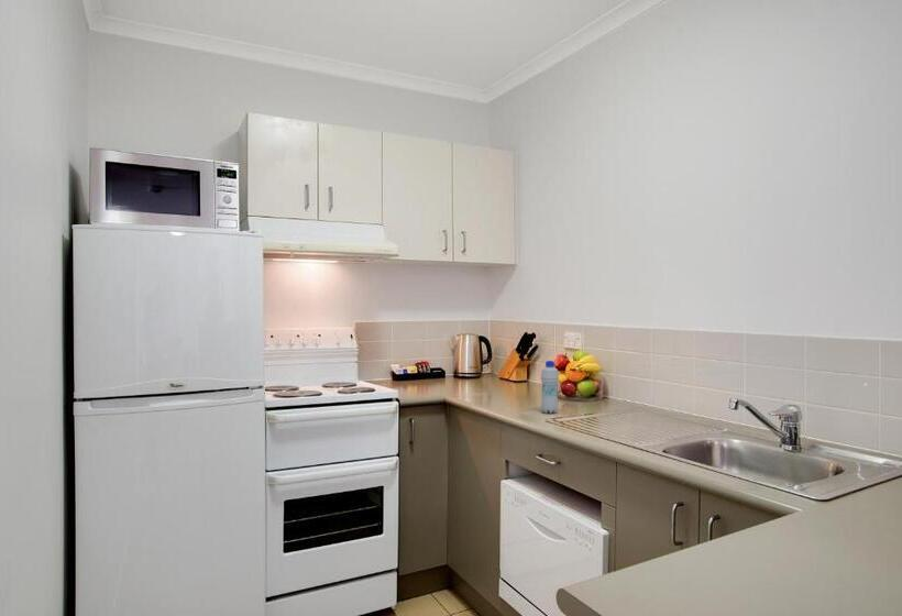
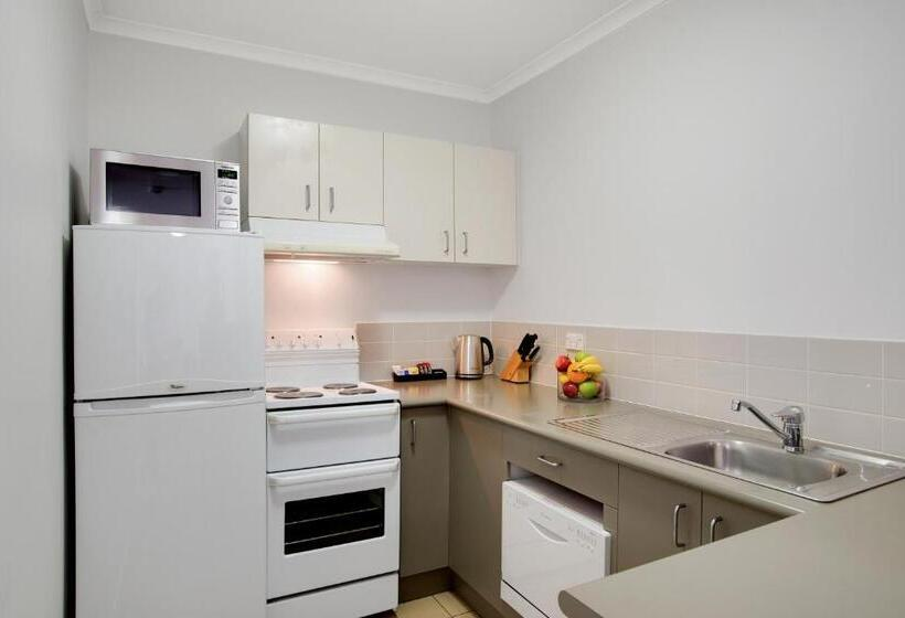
- bottle (549, 386)
